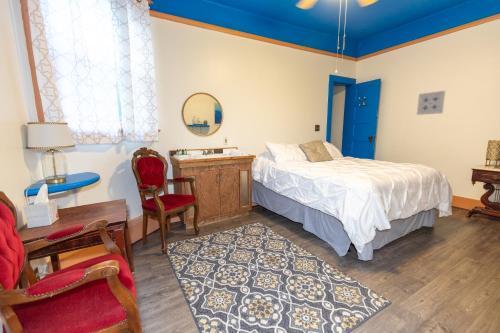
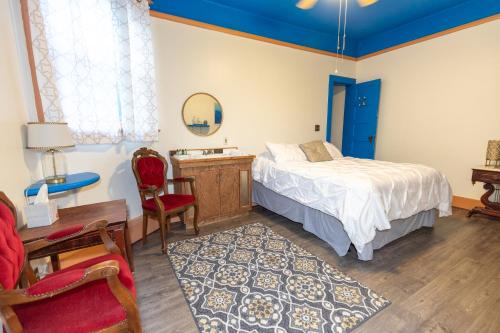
- wall art (430, 103)
